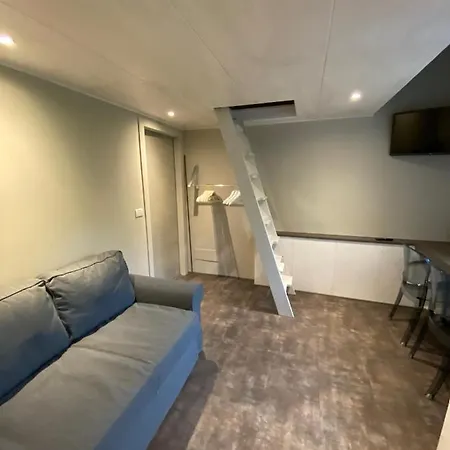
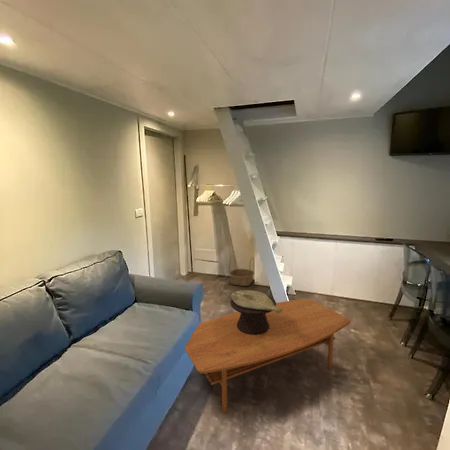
+ decorative bowl (254, 313)
+ basket (241, 269)
+ coffee table (266, 348)
